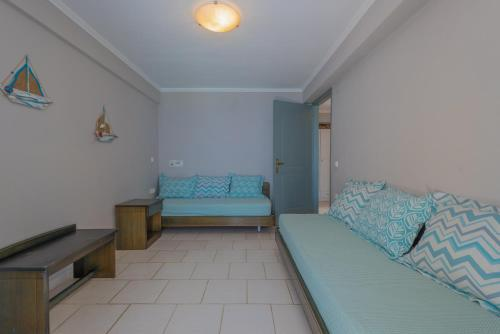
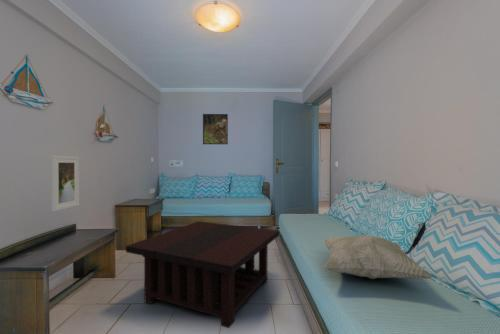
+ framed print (66, 182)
+ coffee table (210, 264)
+ decorative pillow (366, 255)
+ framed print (215, 129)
